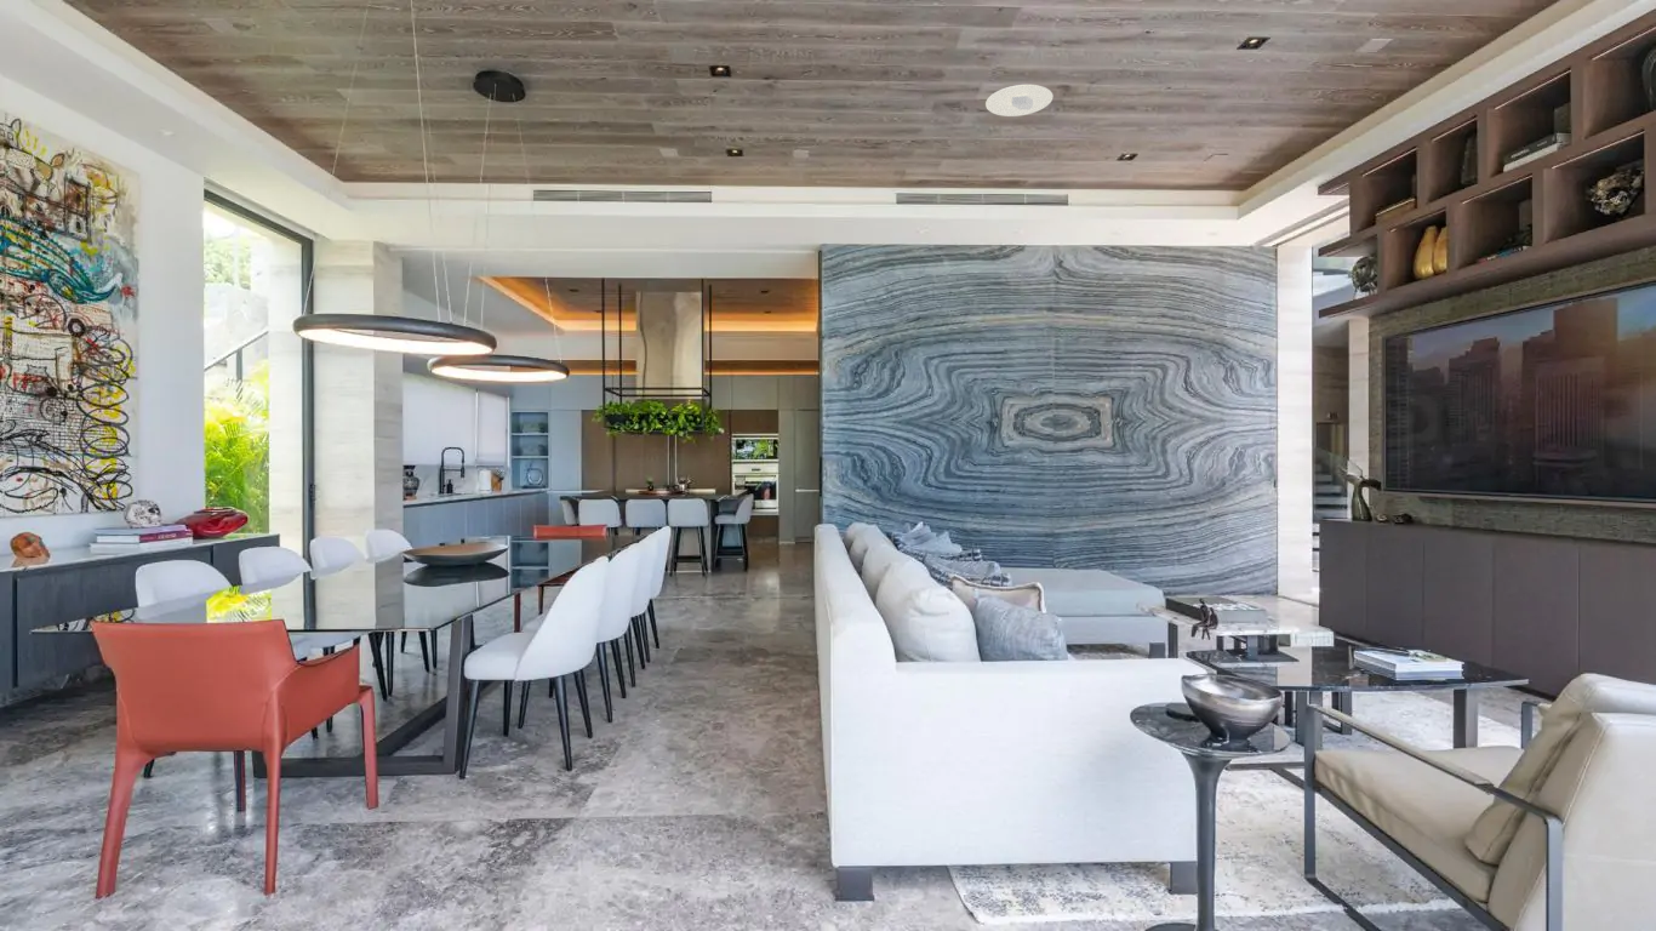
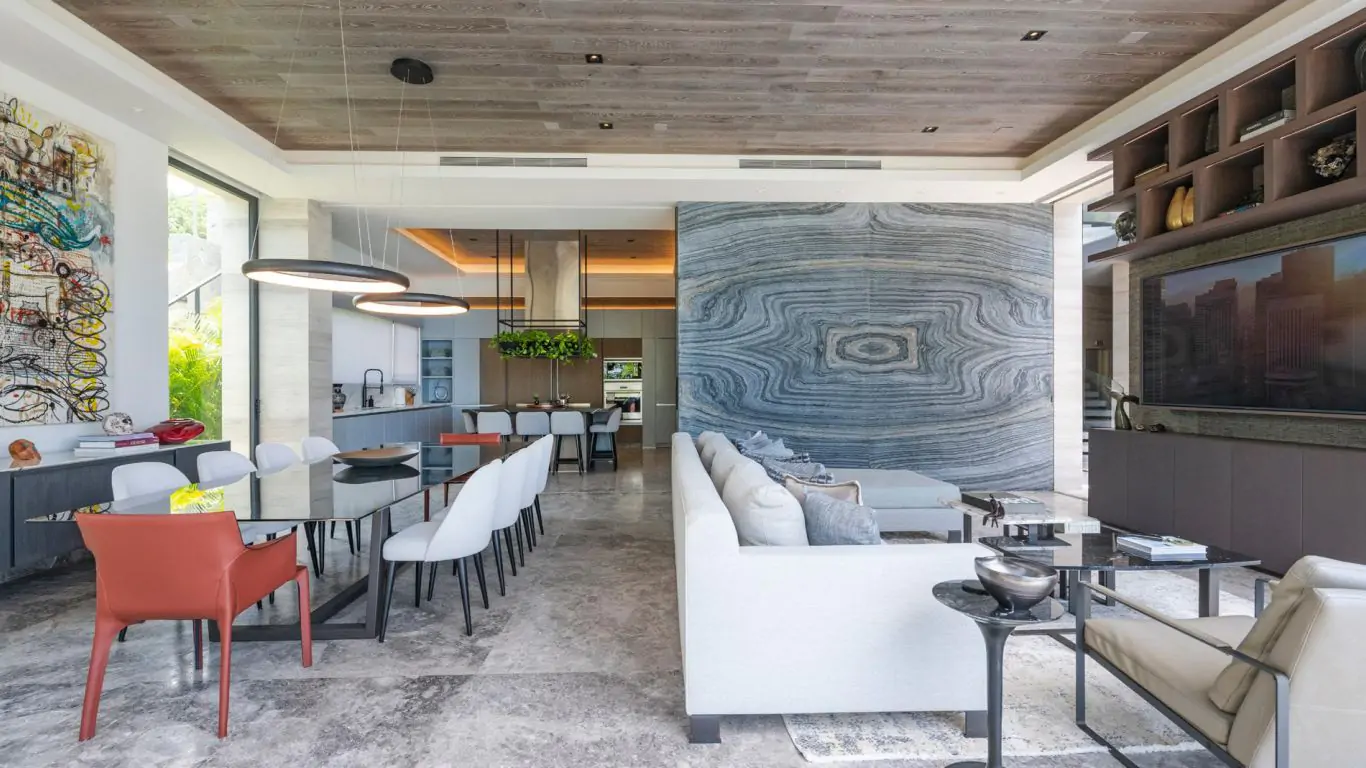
- recessed light (1018, 97)
